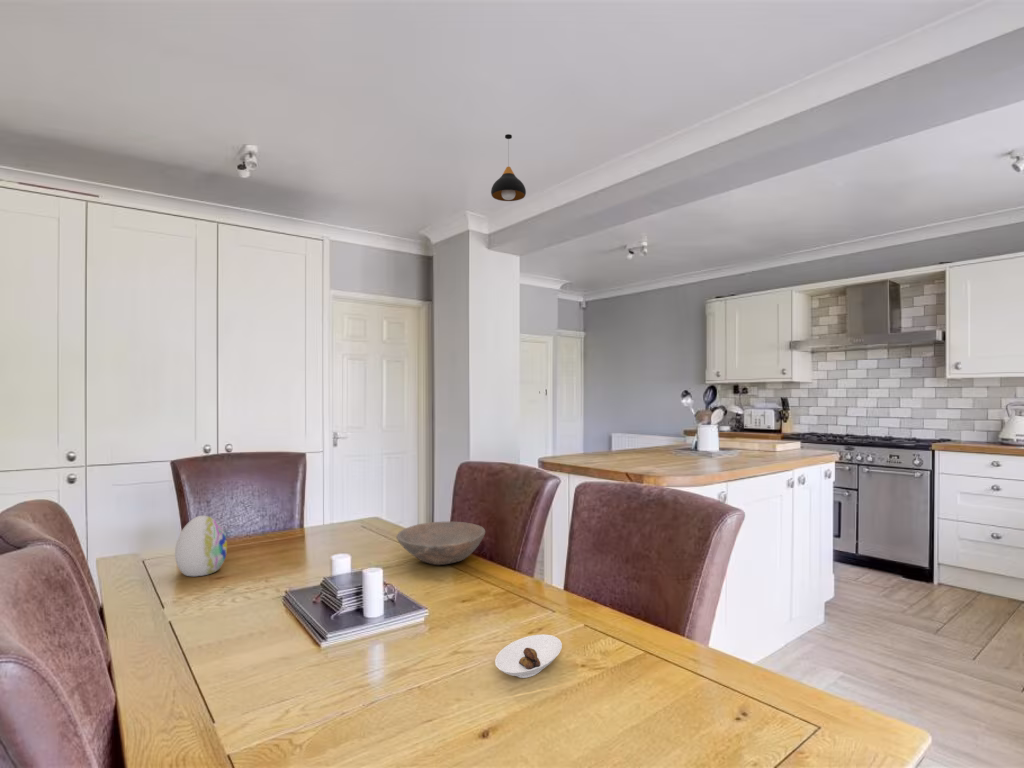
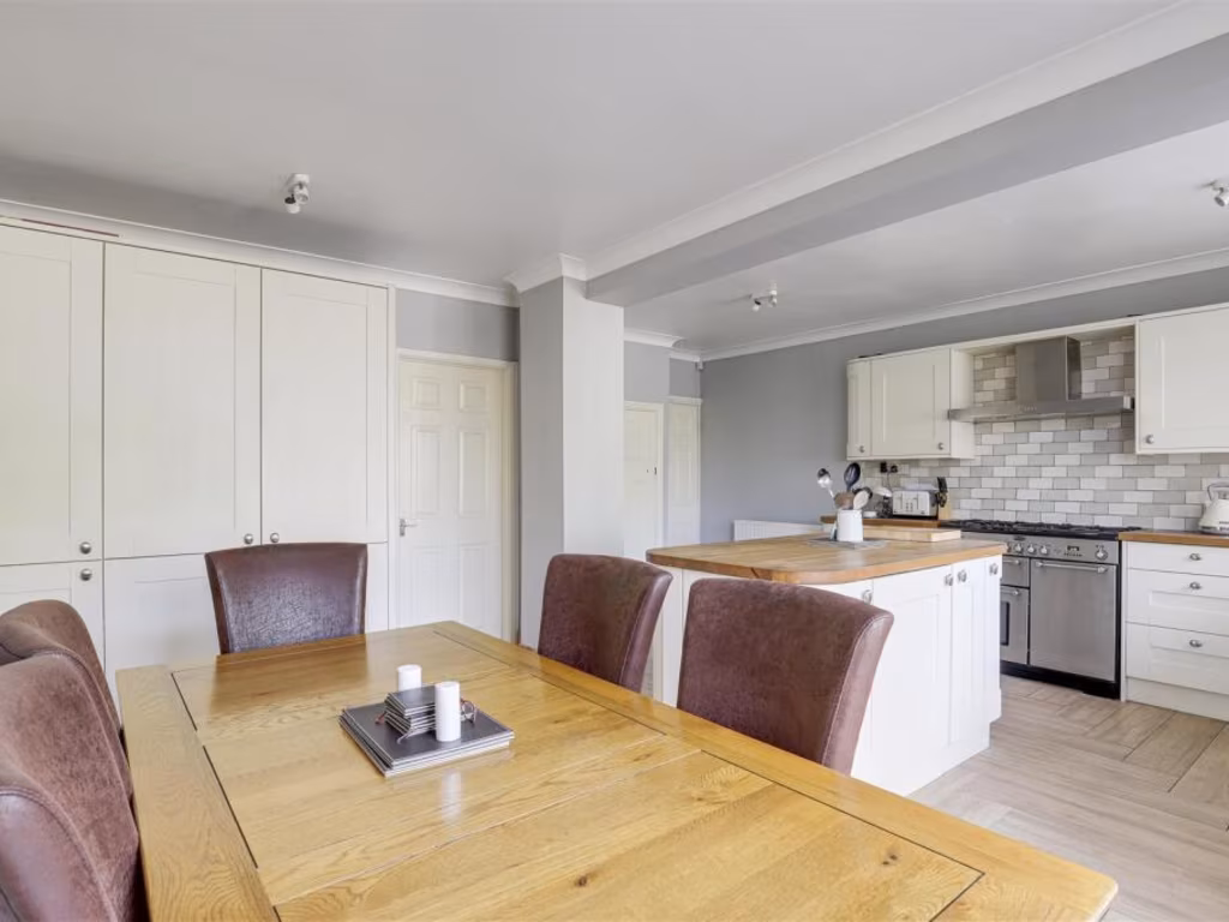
- bowl (441, 546)
- pendant light (508, 167)
- decorative egg (201, 543)
- saucer (529, 658)
